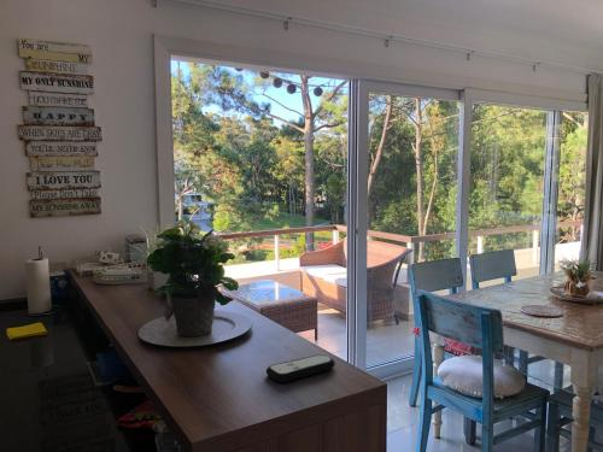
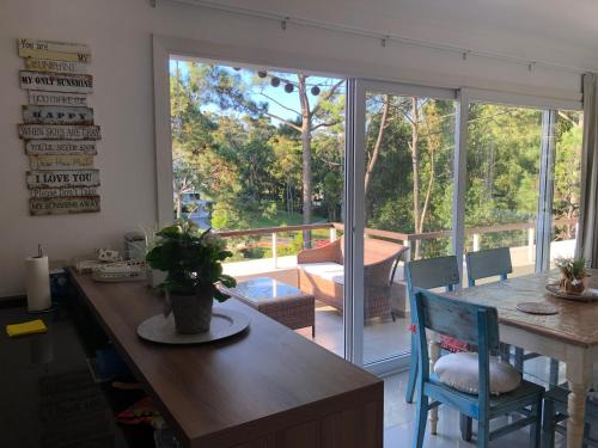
- remote control (302, 366)
